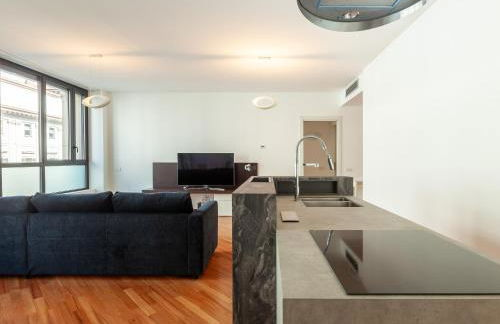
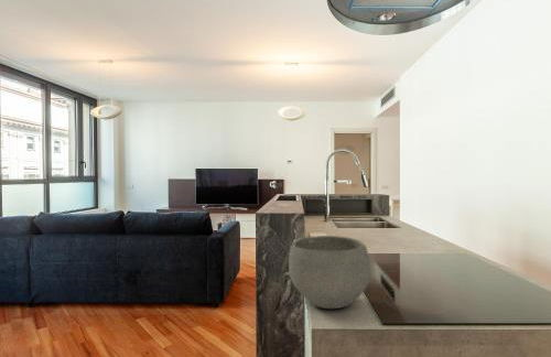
+ bowl (328, 271)
